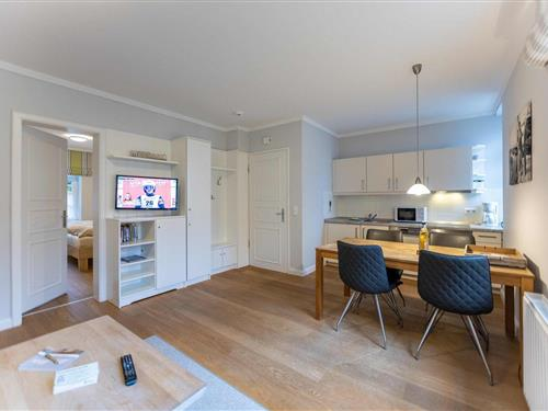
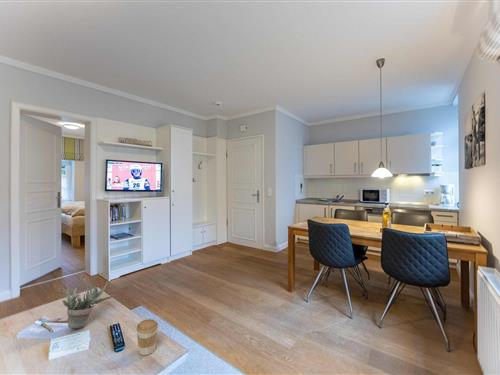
+ coffee cup (147, 335)
+ succulent plant (89, 298)
